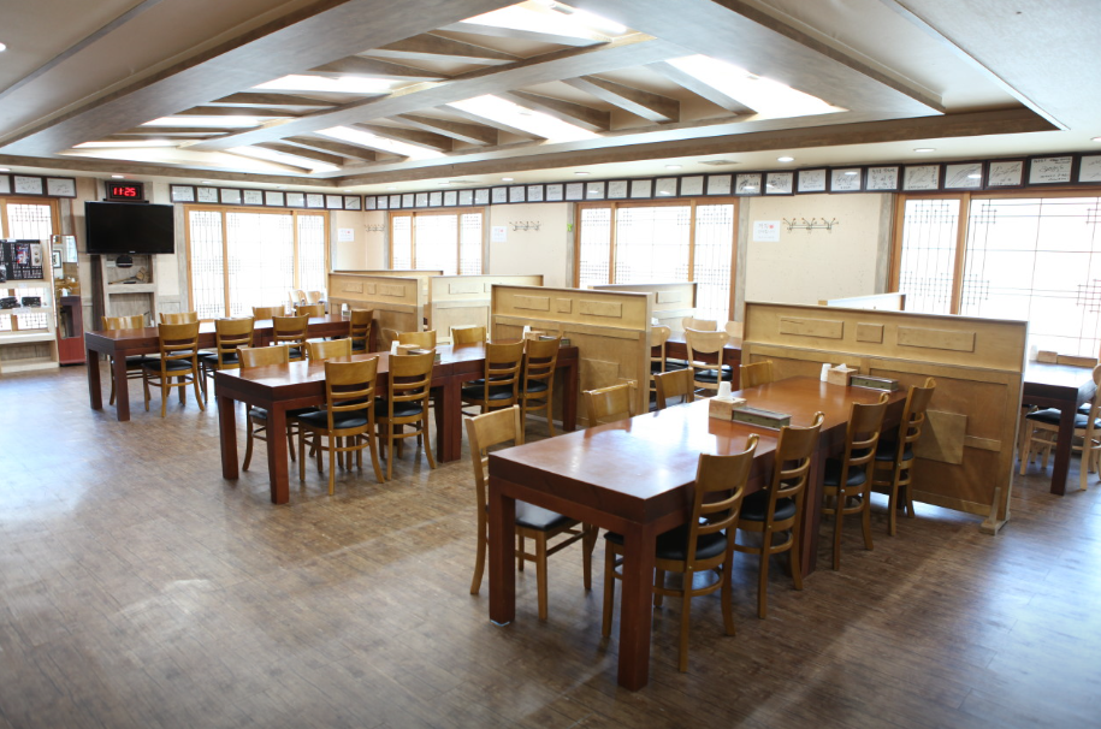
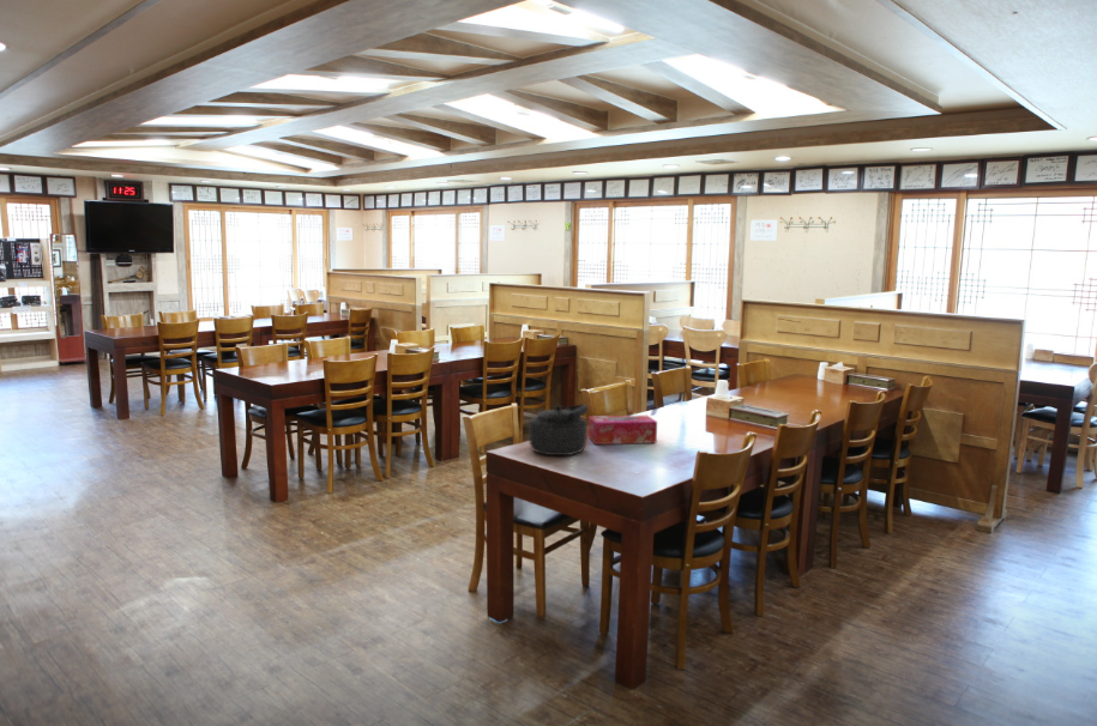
+ tissue box (621, 429)
+ kettle (559, 426)
